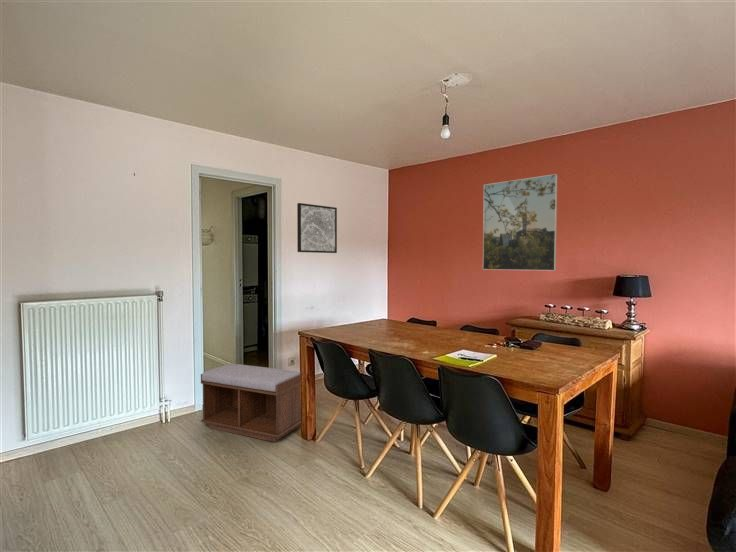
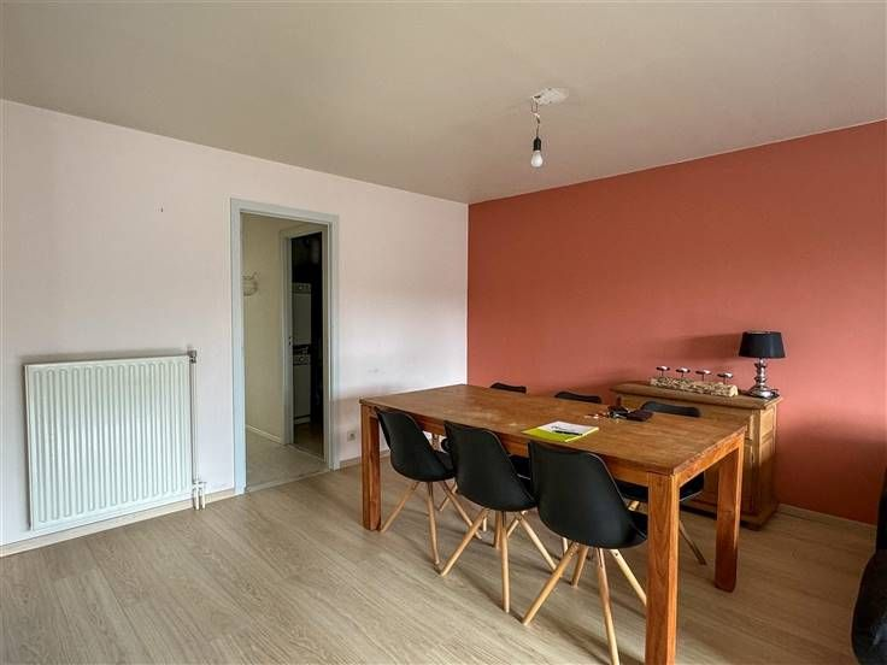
- bench (252, 399)
- wall art (317, 229)
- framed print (517, 225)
